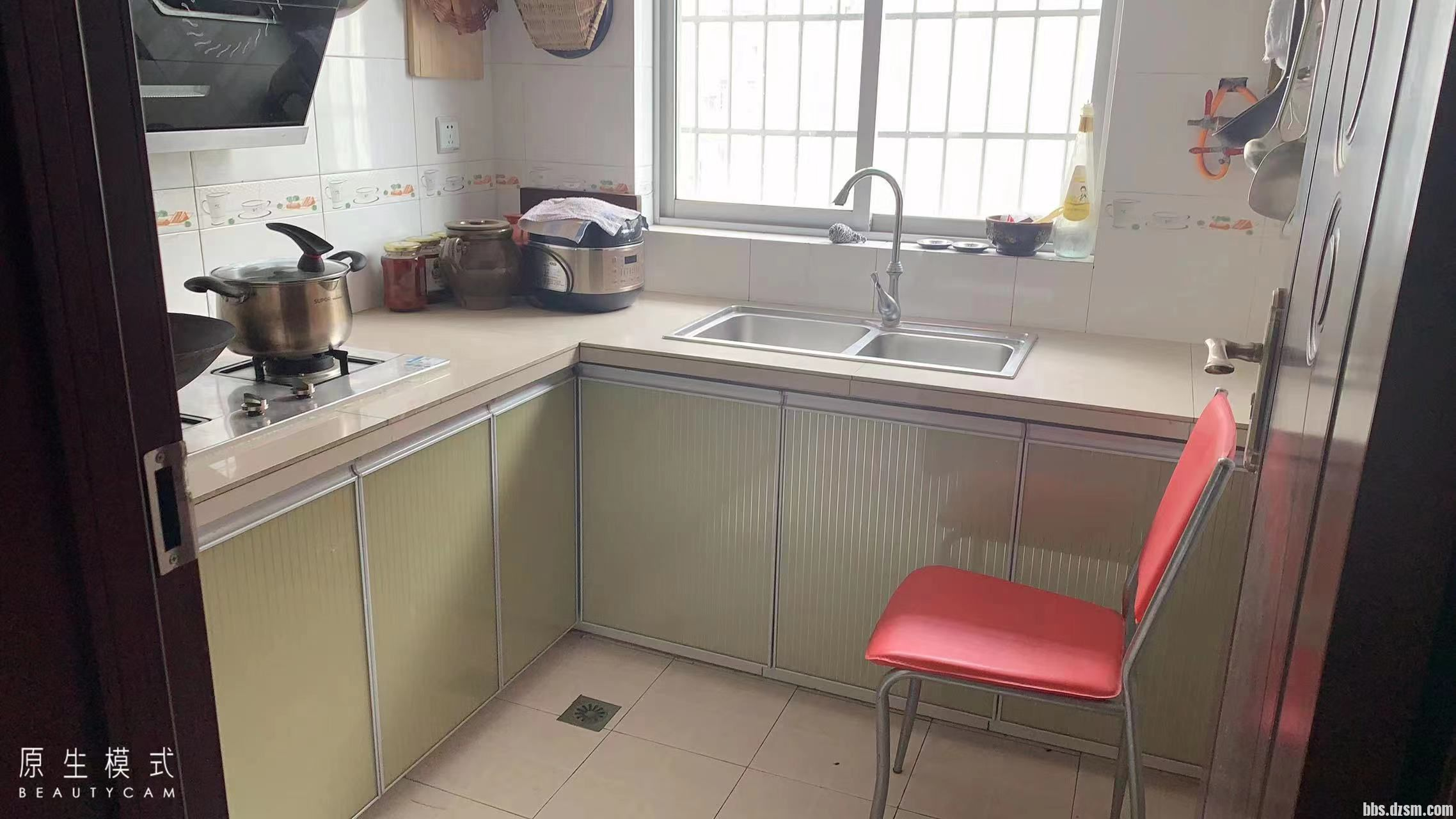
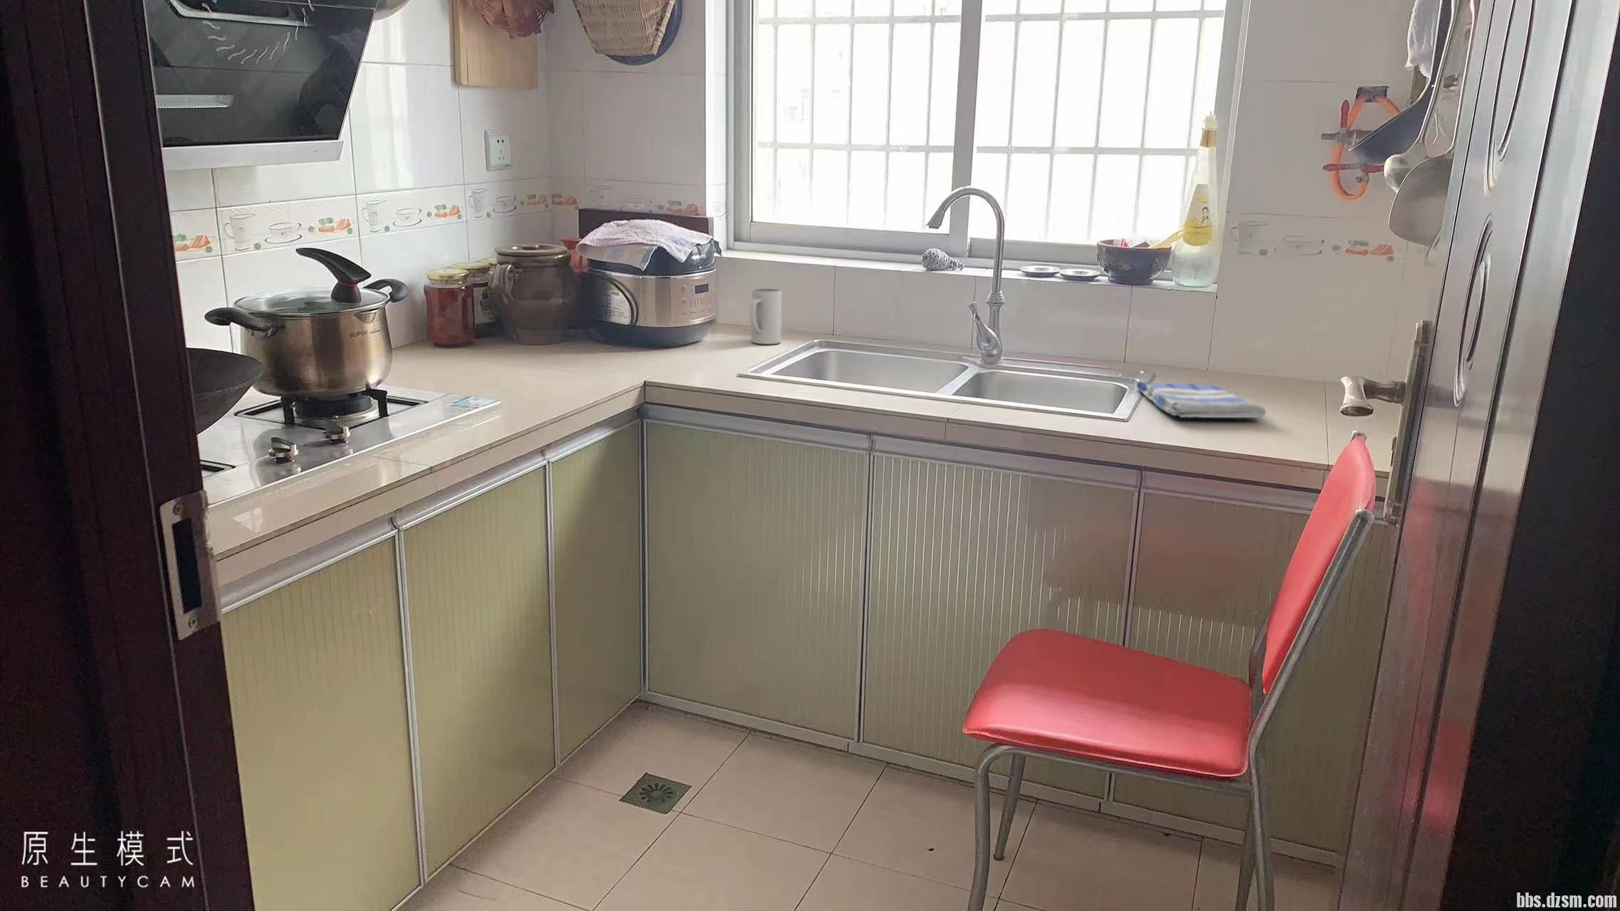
+ mug (762, 317)
+ dish towel (1197, 398)
